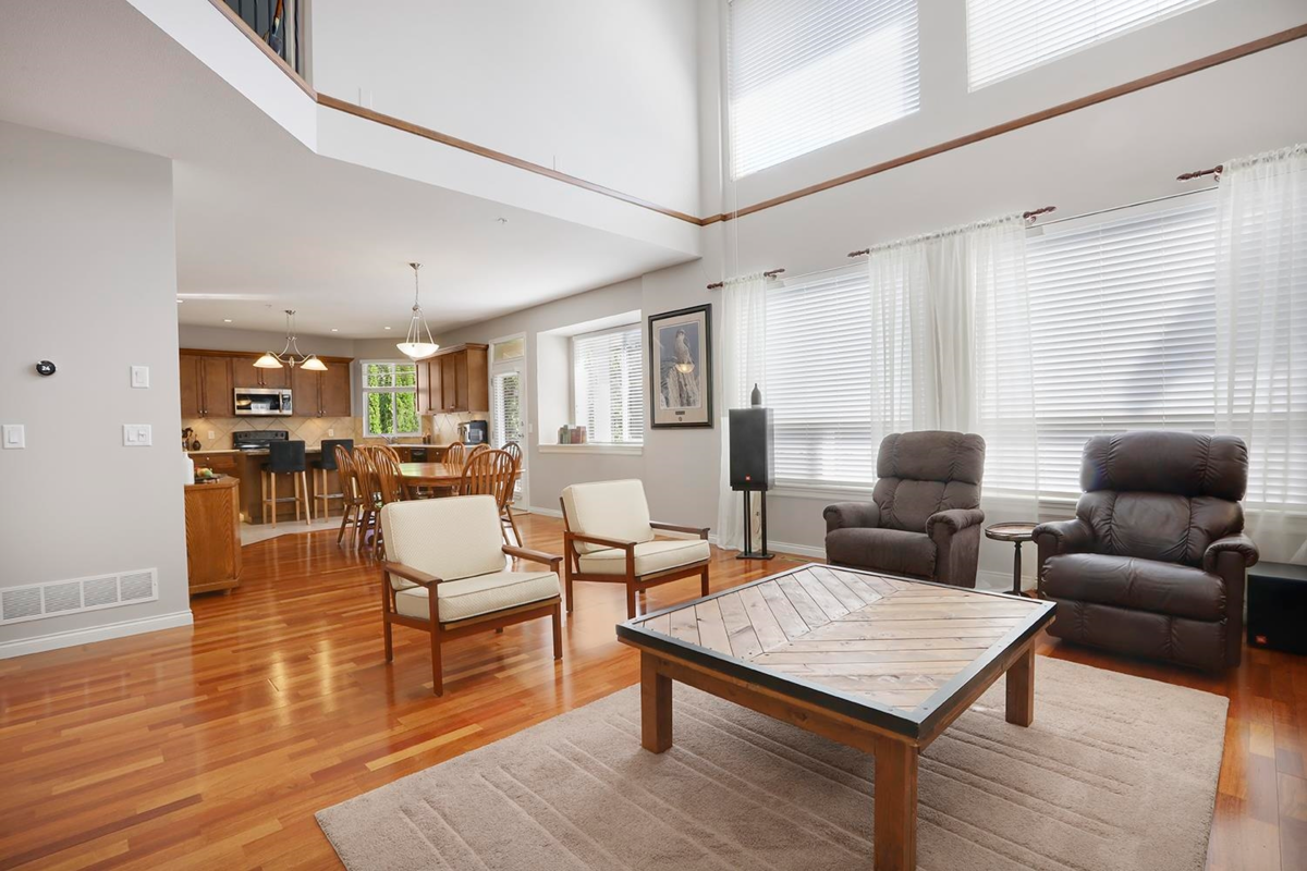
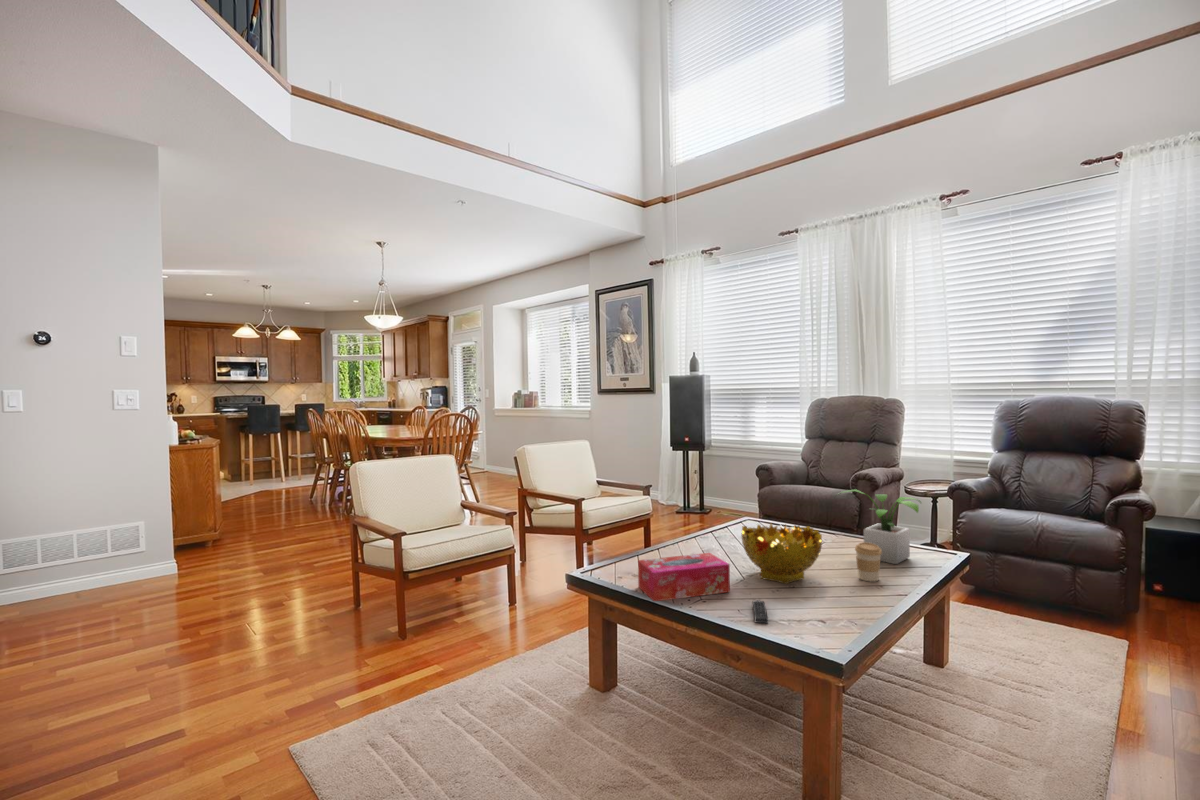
+ coffee cup (868, 561)
+ remote control (759, 610)
+ decorative bowl (781, 552)
+ potted plant (882, 524)
+ tissue box (683, 575)
